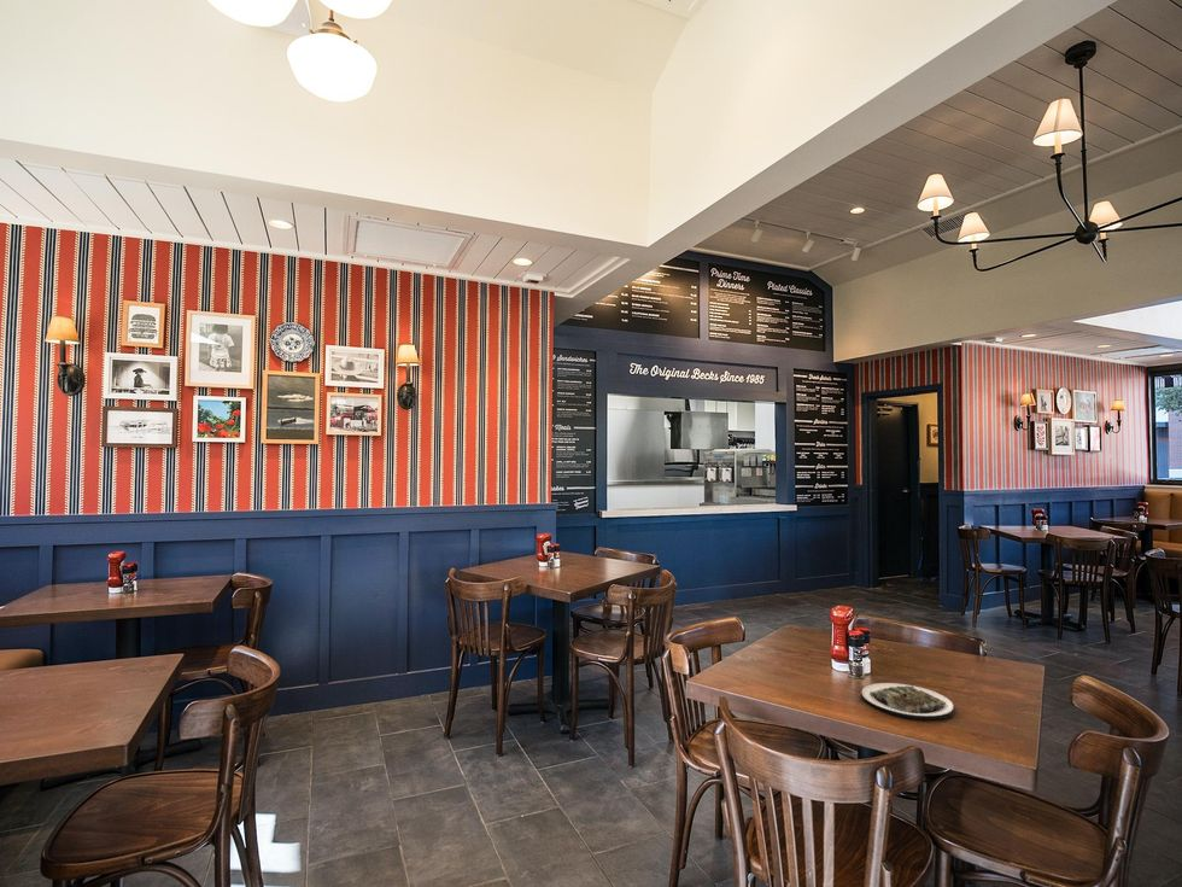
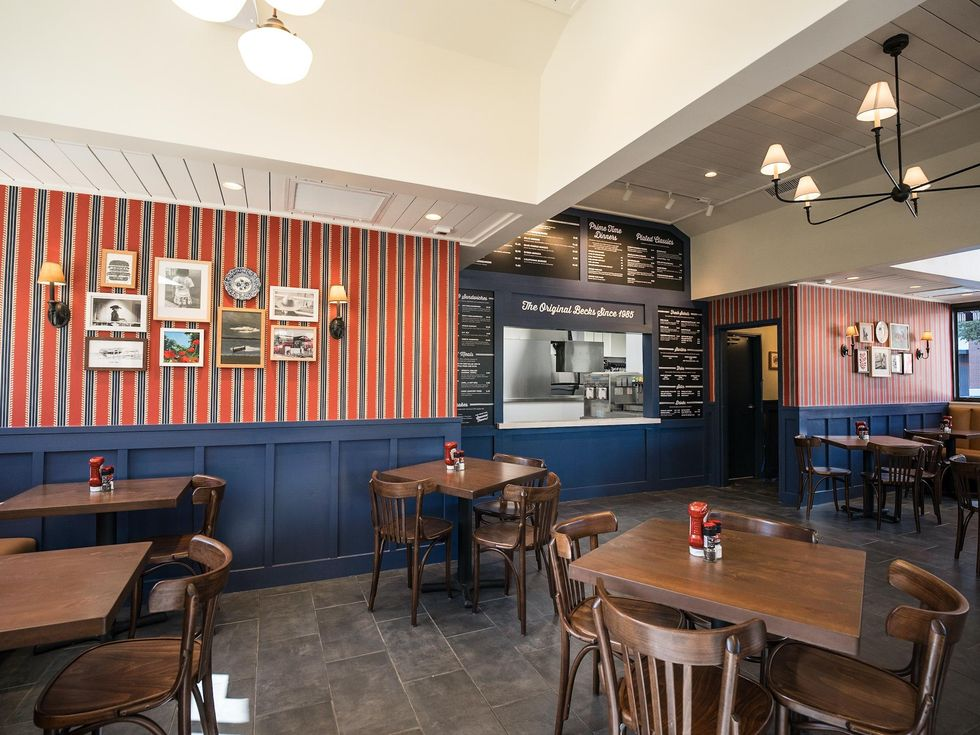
- plate (906, 698)
